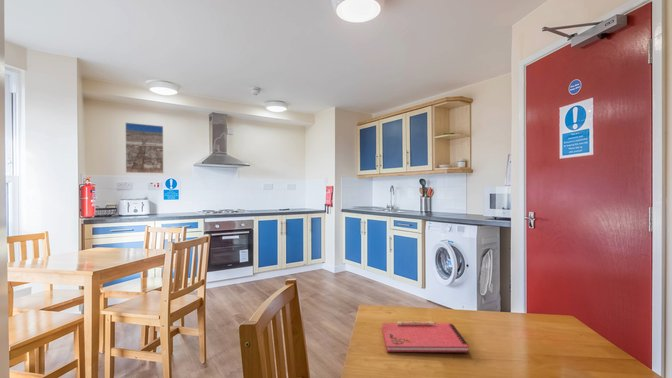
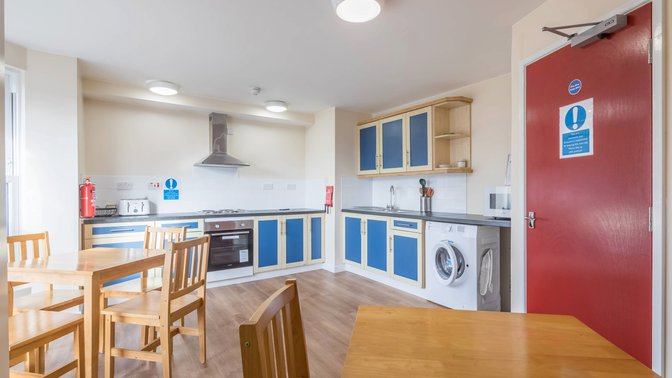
- notebook (422, 334)
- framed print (144, 148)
